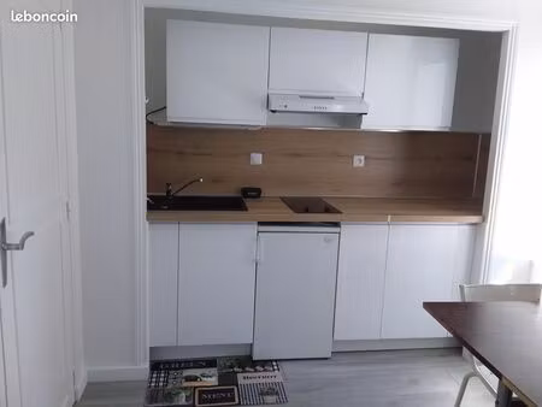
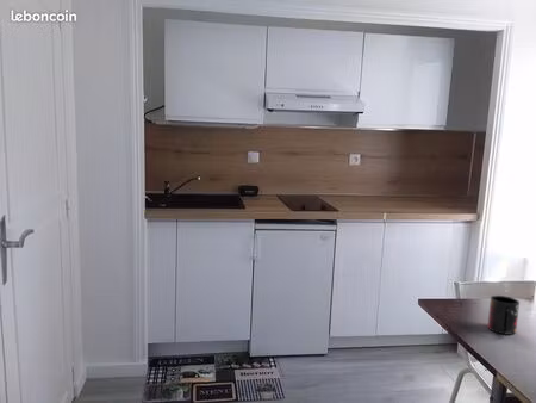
+ mug (504, 316)
